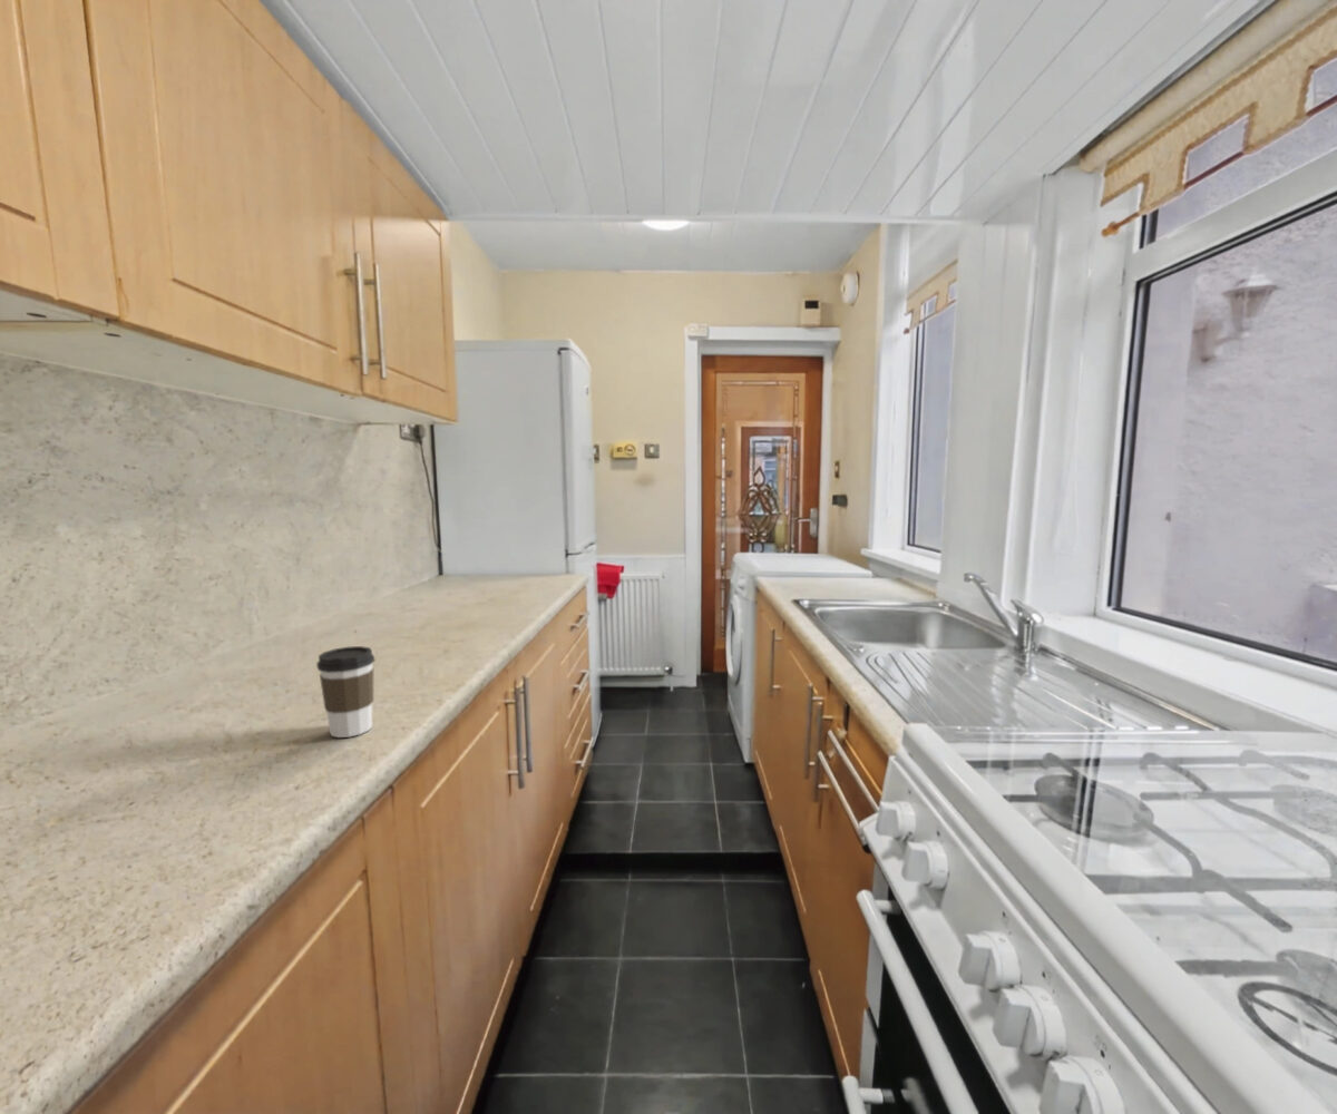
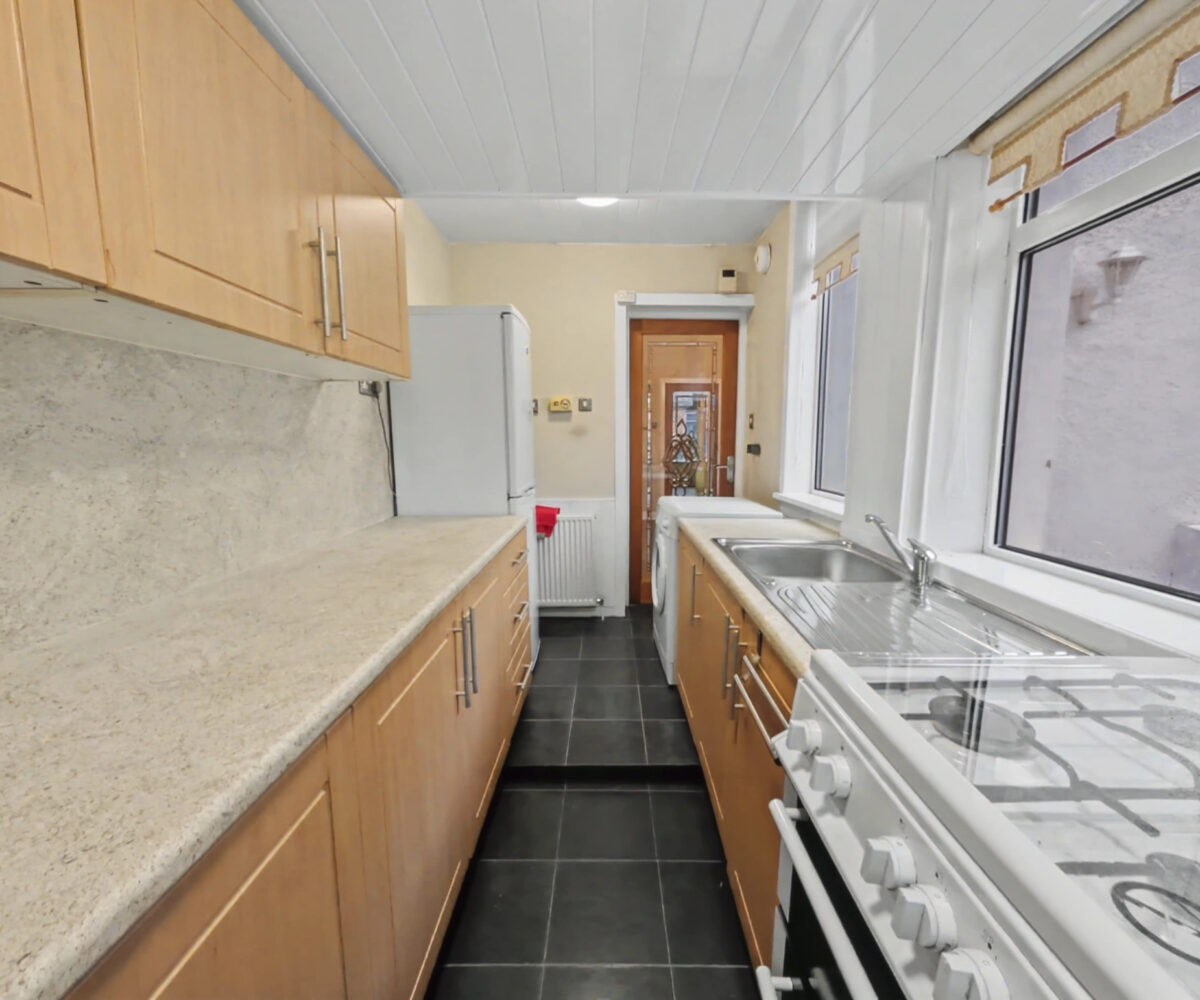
- coffee cup (348, 691)
